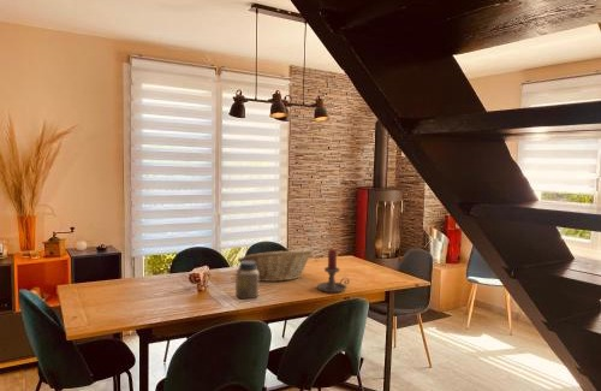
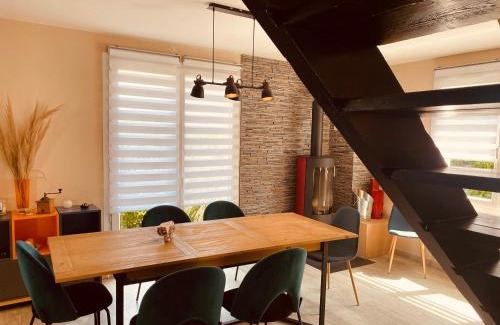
- fruit basket (275, 261)
- jar (246, 278)
- candle holder (334, 268)
